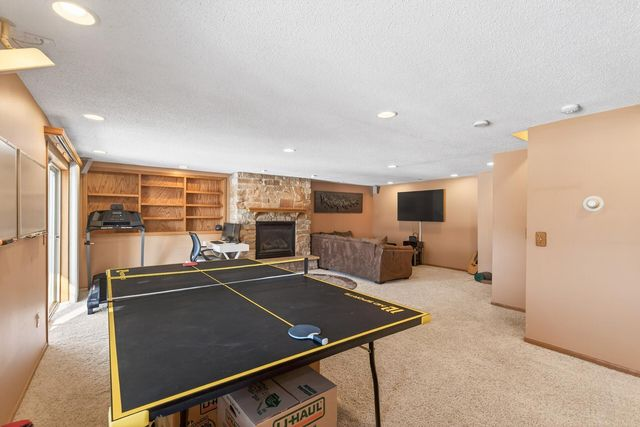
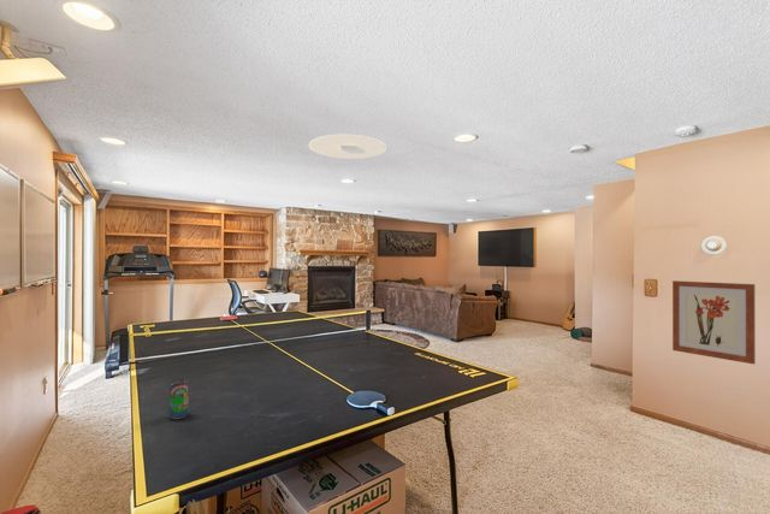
+ beverage can (178, 398)
+ ceiling light (348, 143)
+ wall art (711, 319)
